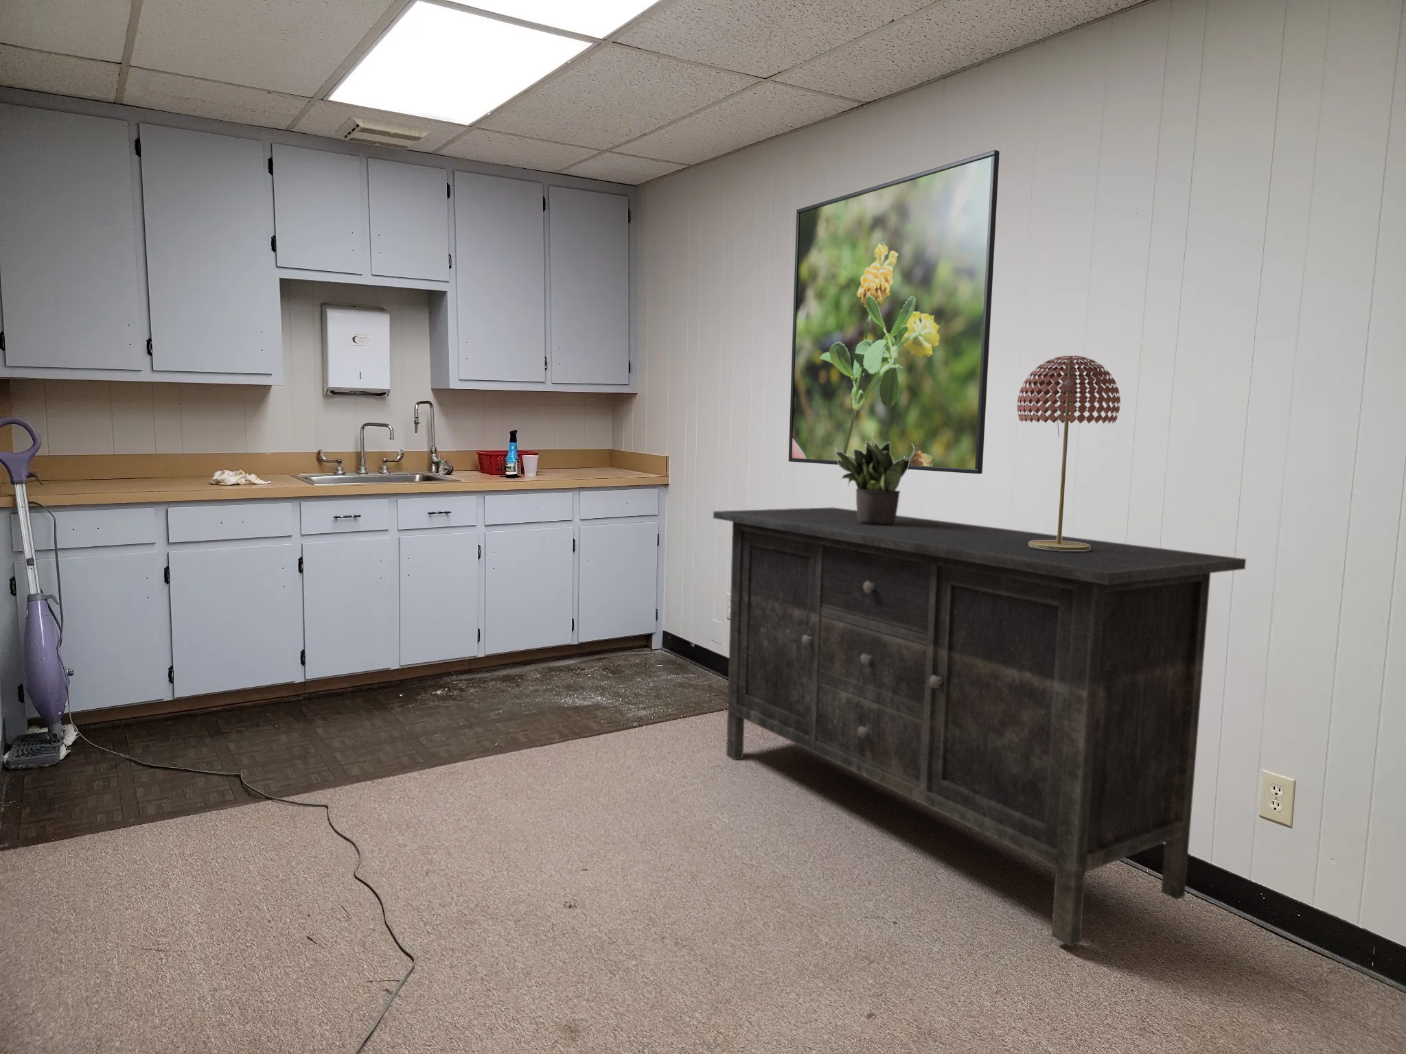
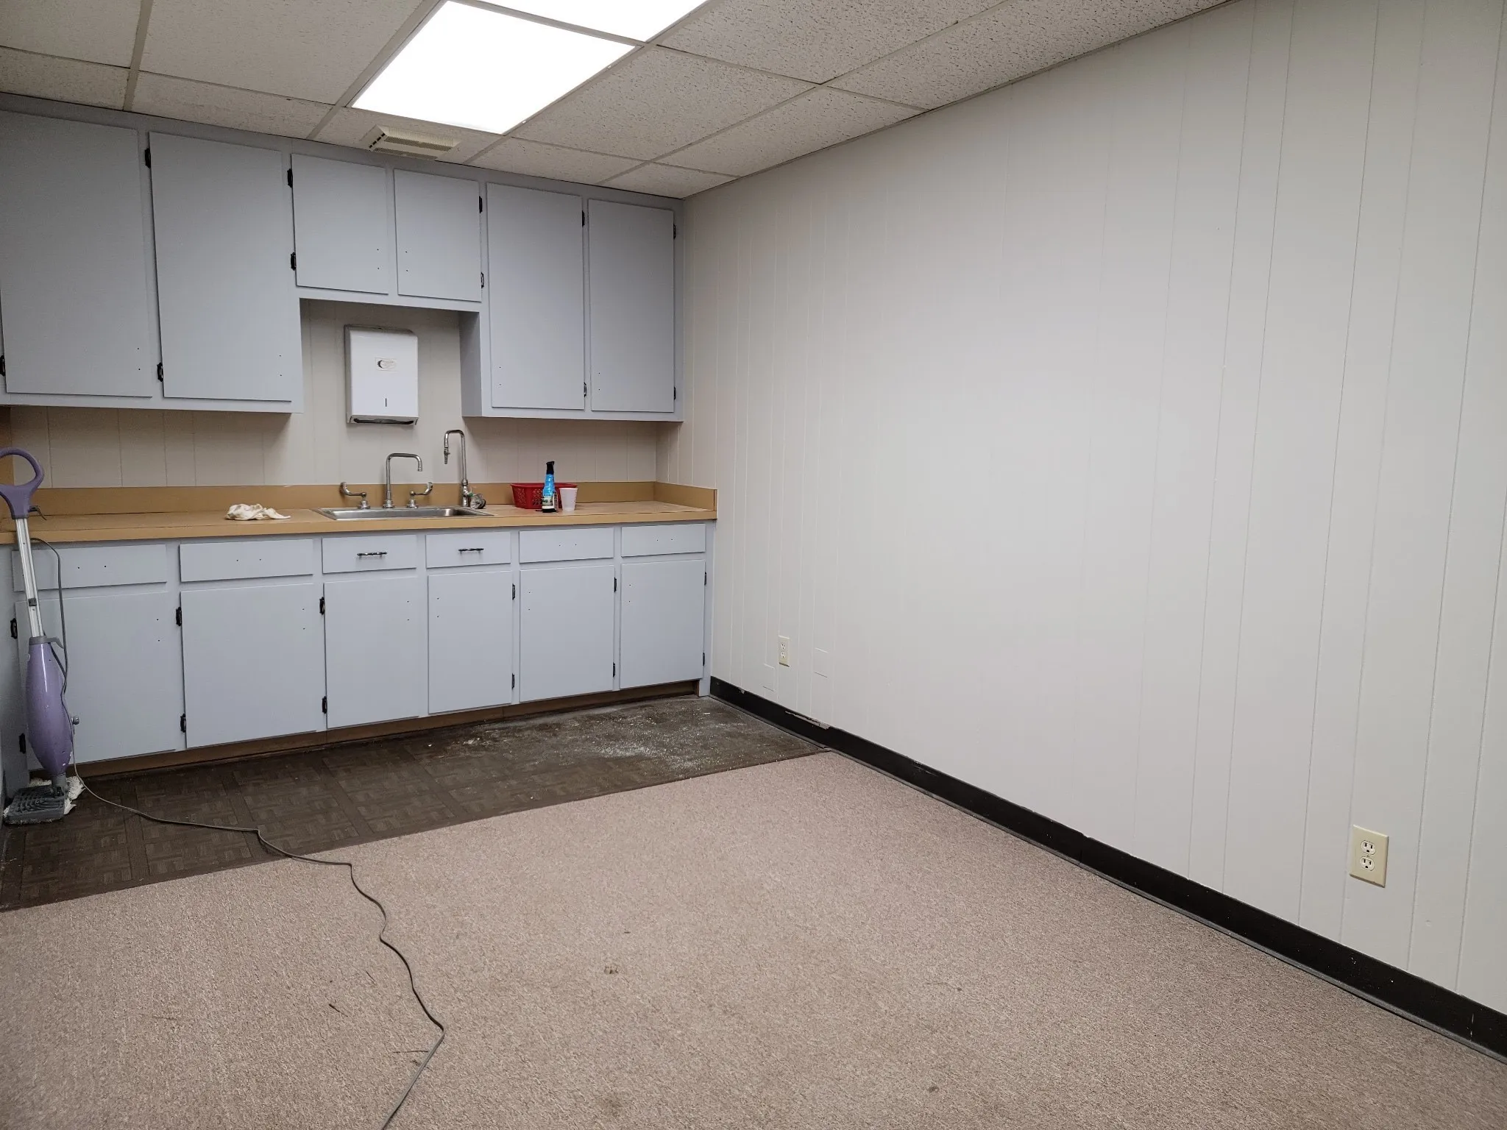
- potted plant (872, 477)
- table lamp (1064, 452)
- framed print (879, 328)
- sideboard (924, 675)
